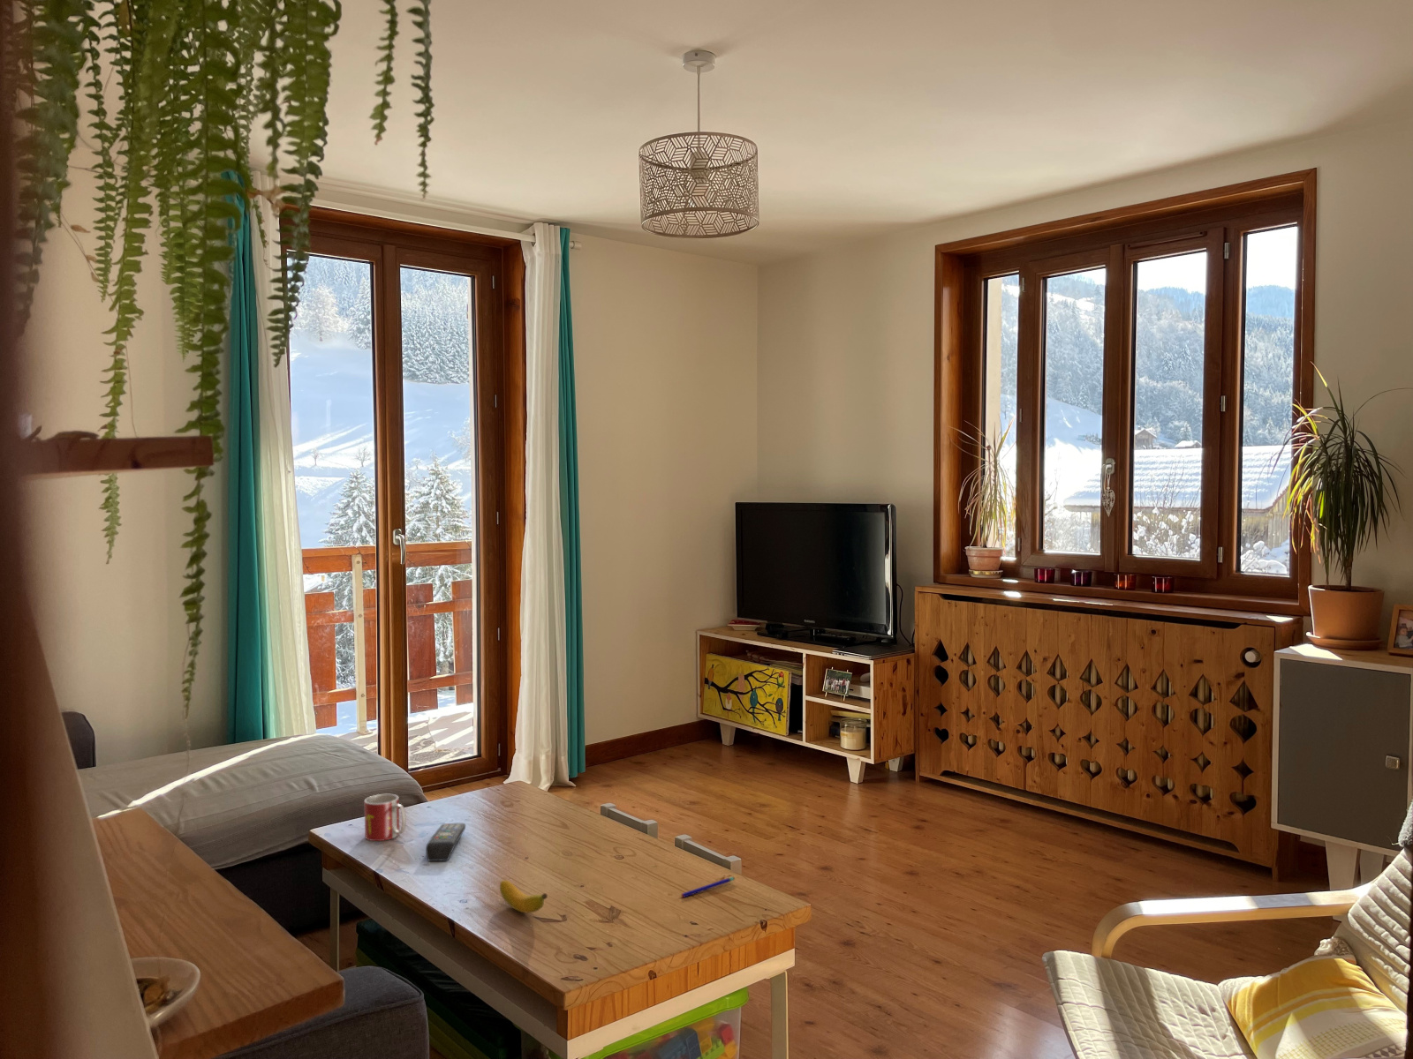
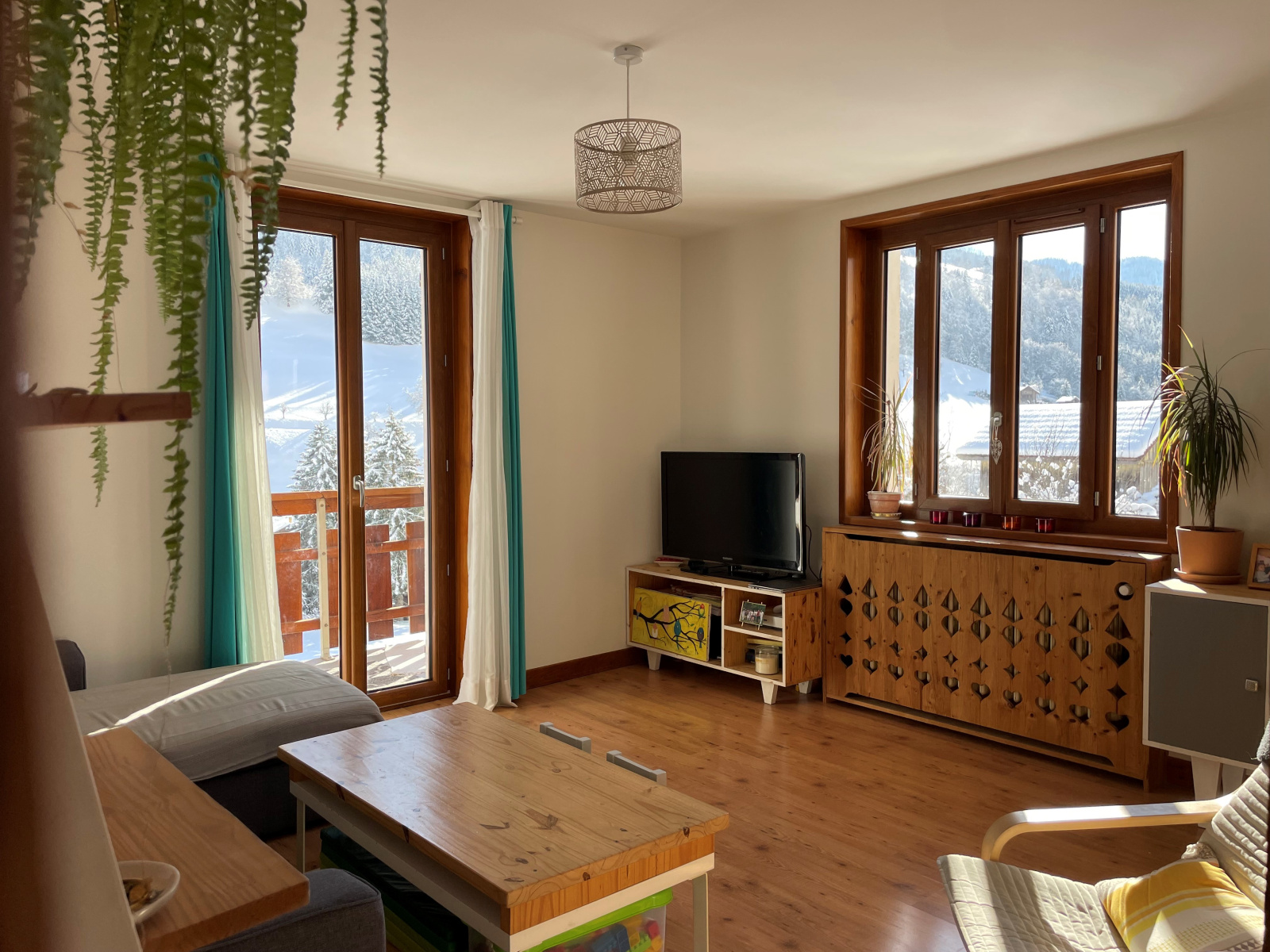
- mug (387, 818)
- pen (709, 887)
- banana (523, 895)
- remote control (446, 839)
